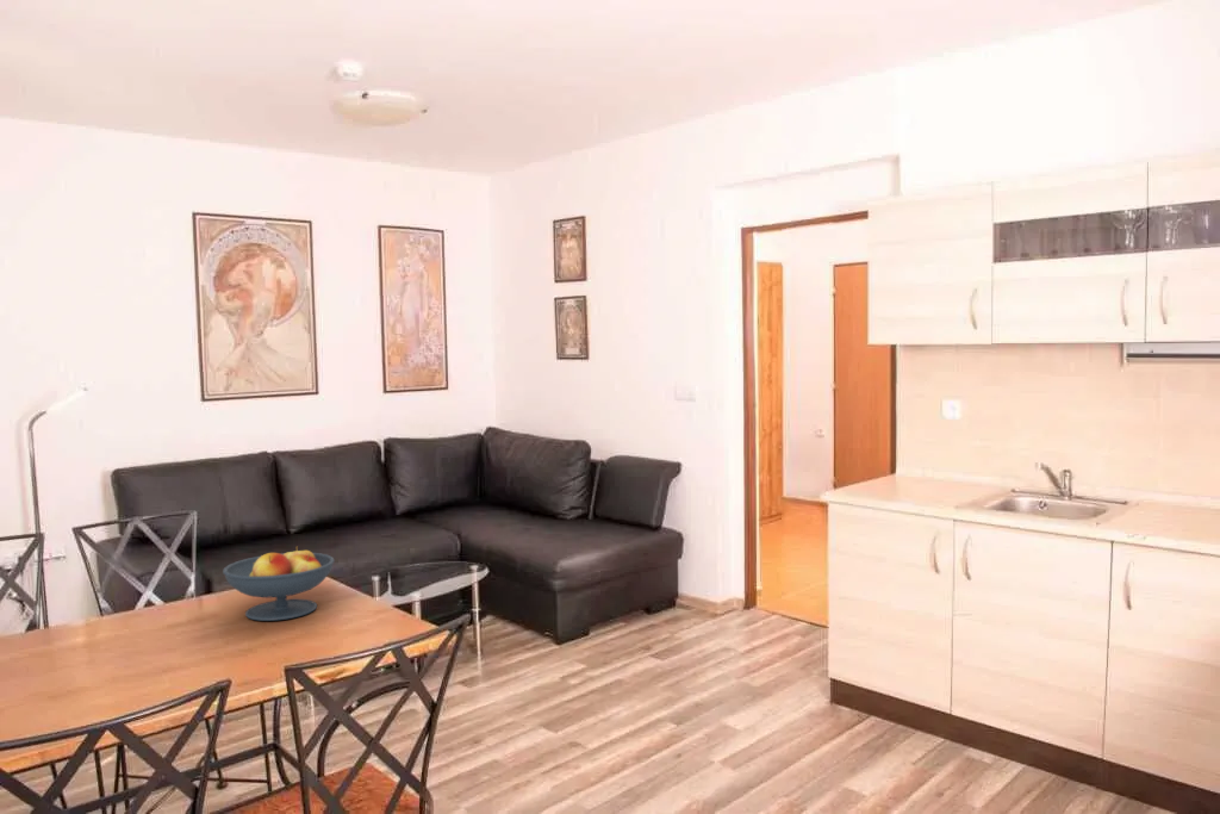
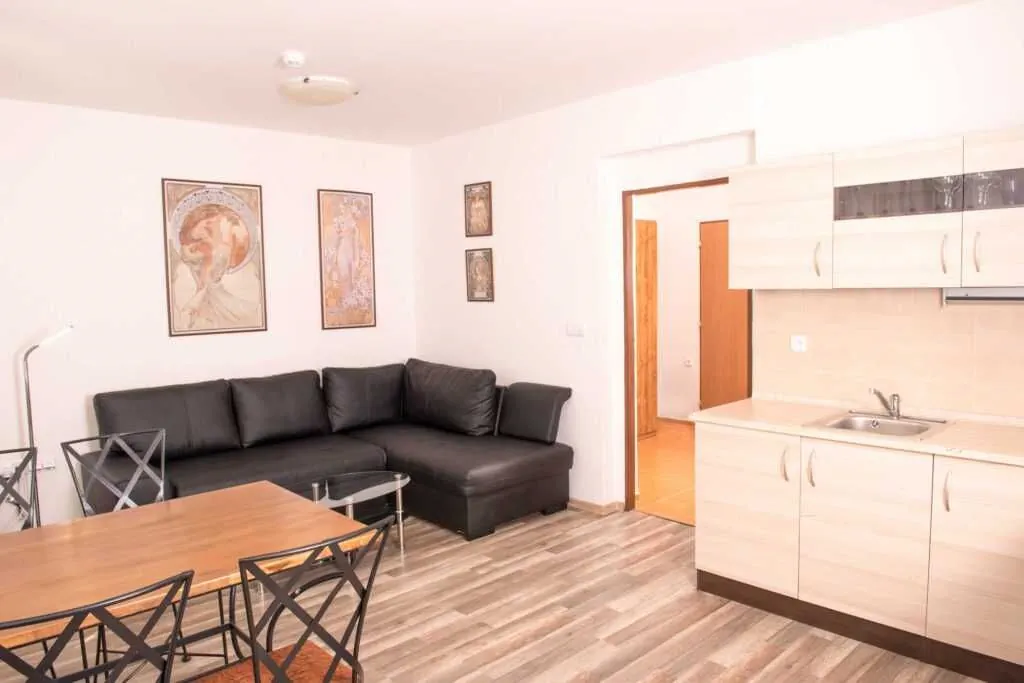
- fruit bowl (280, 579)
